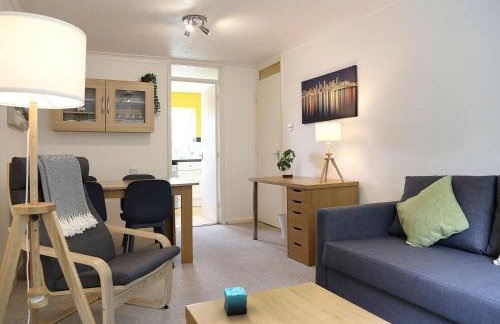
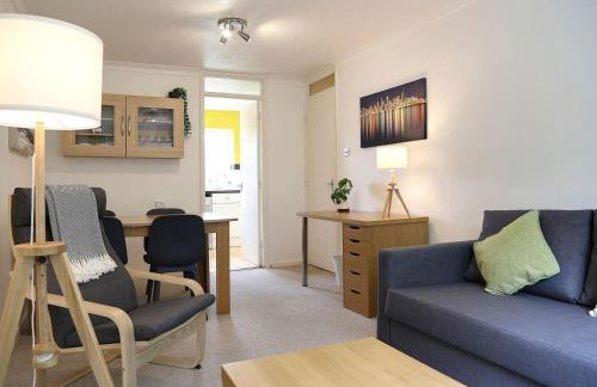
- candle (235, 296)
